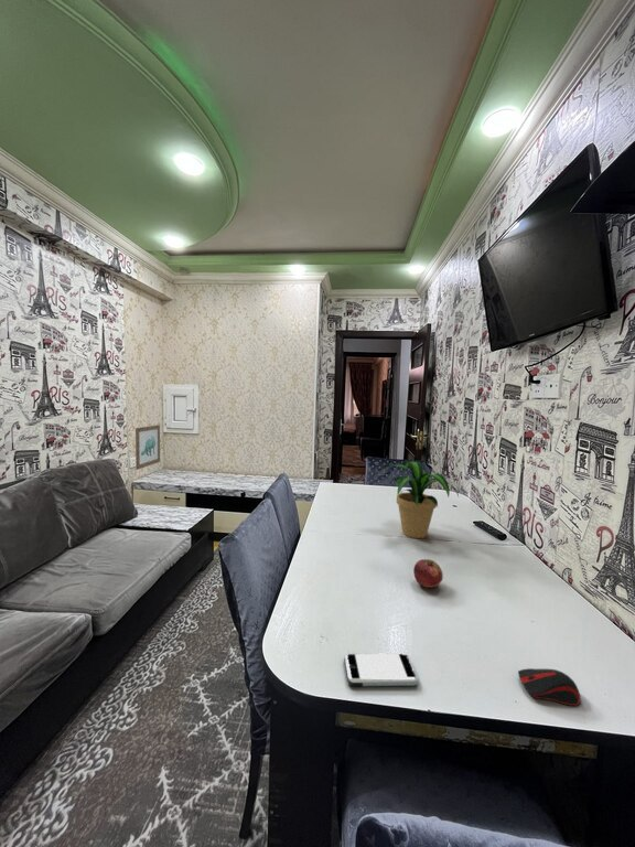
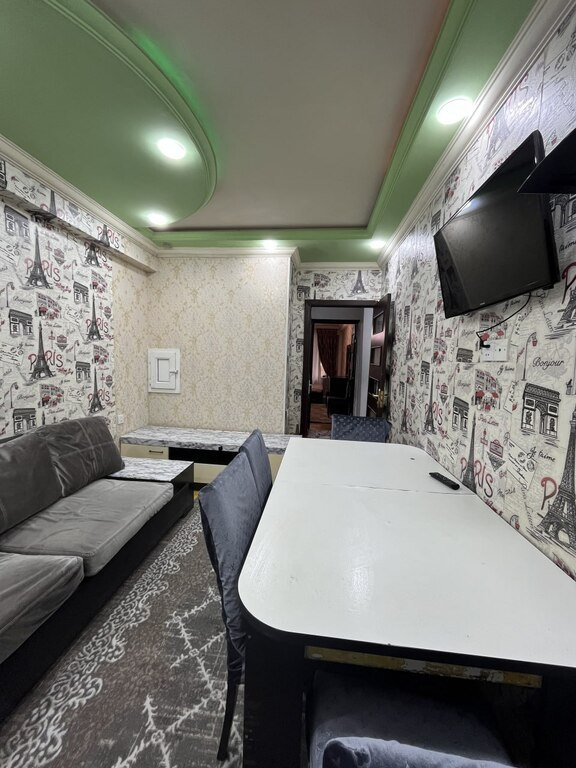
- wall art (148, 446)
- smartphone (379, 668)
- fruit (428, 572)
- potted plant (416, 498)
- computer mouse (549, 680)
